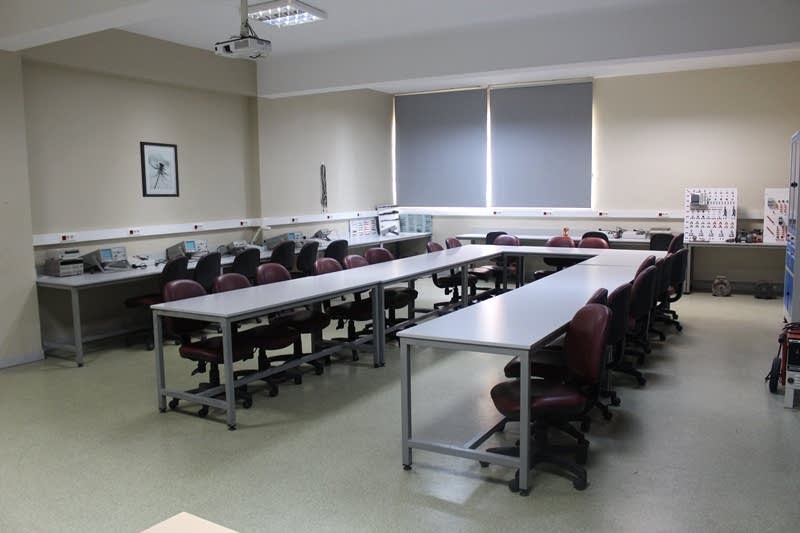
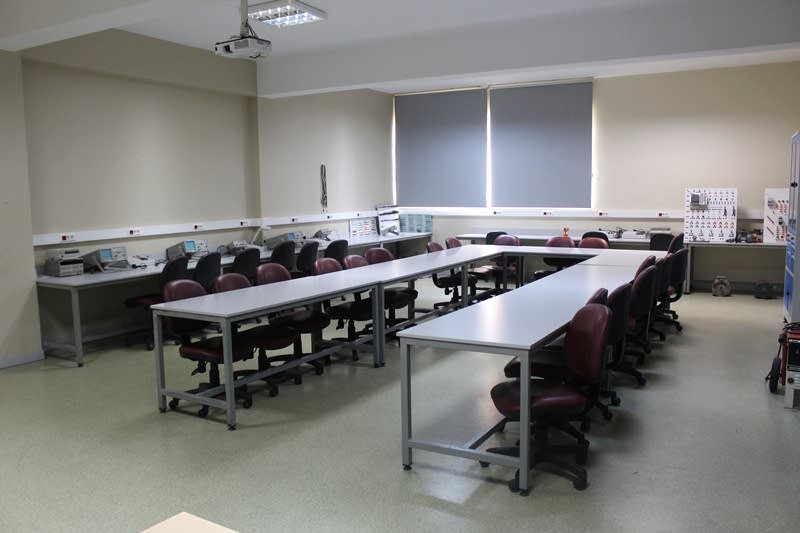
- wall art (160, 170)
